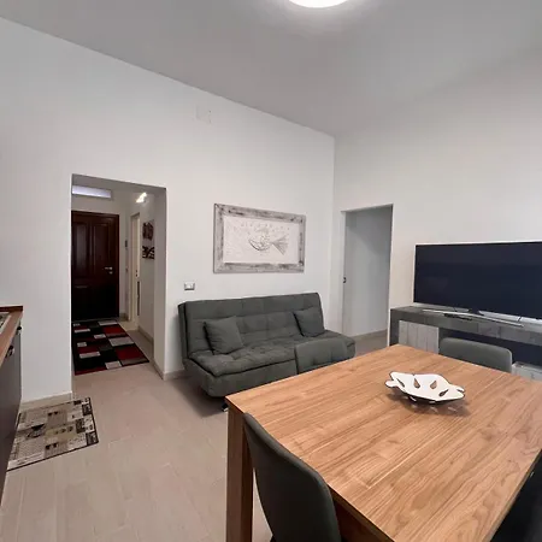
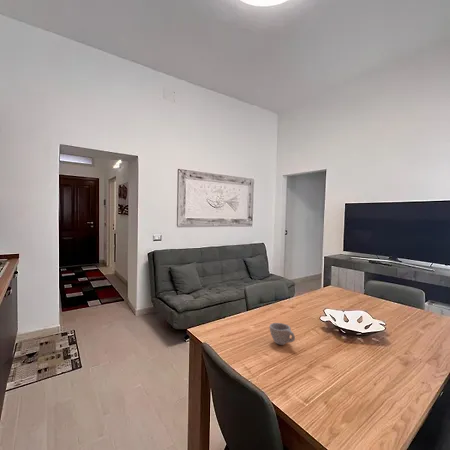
+ cup (282, 335)
